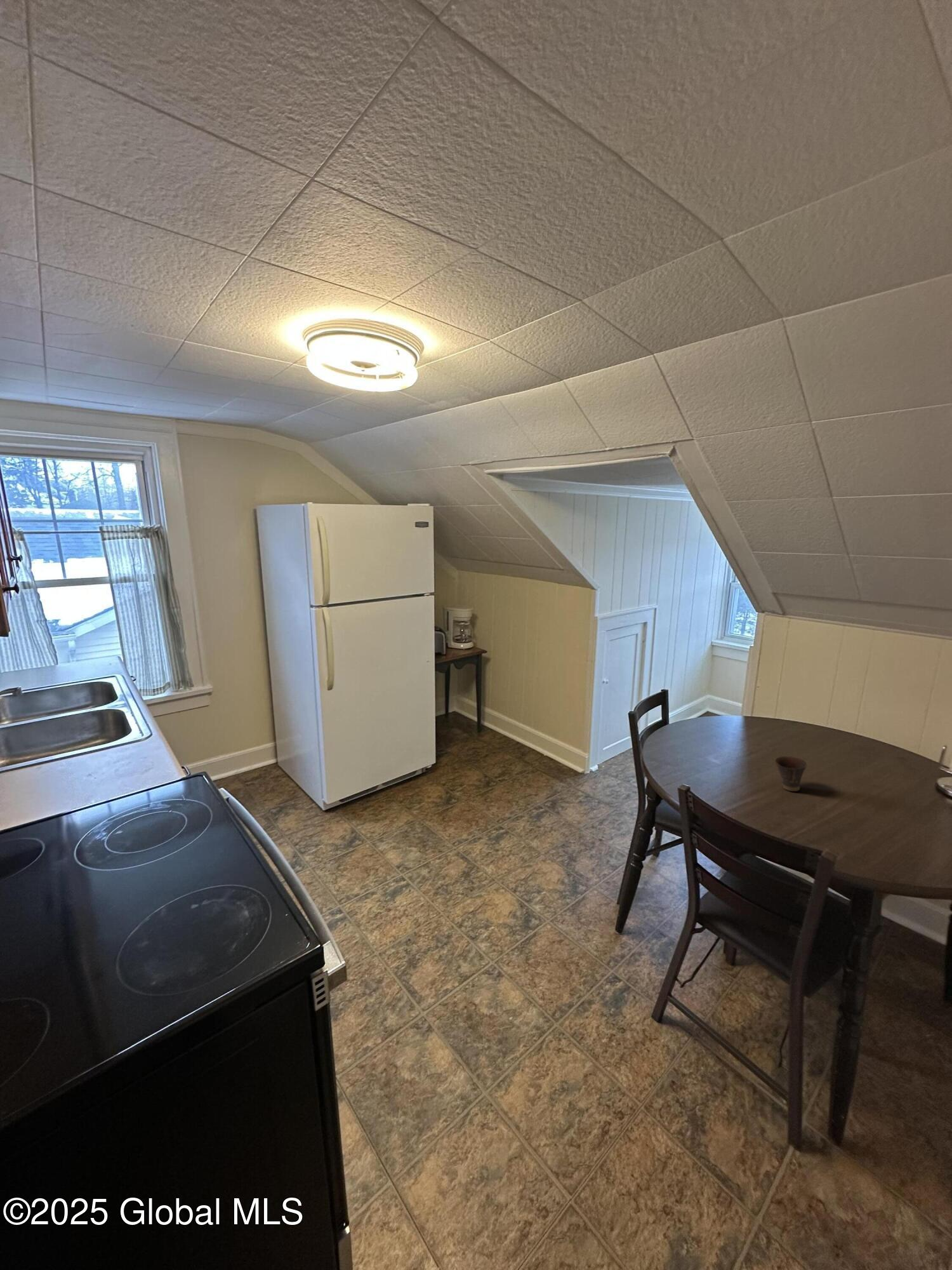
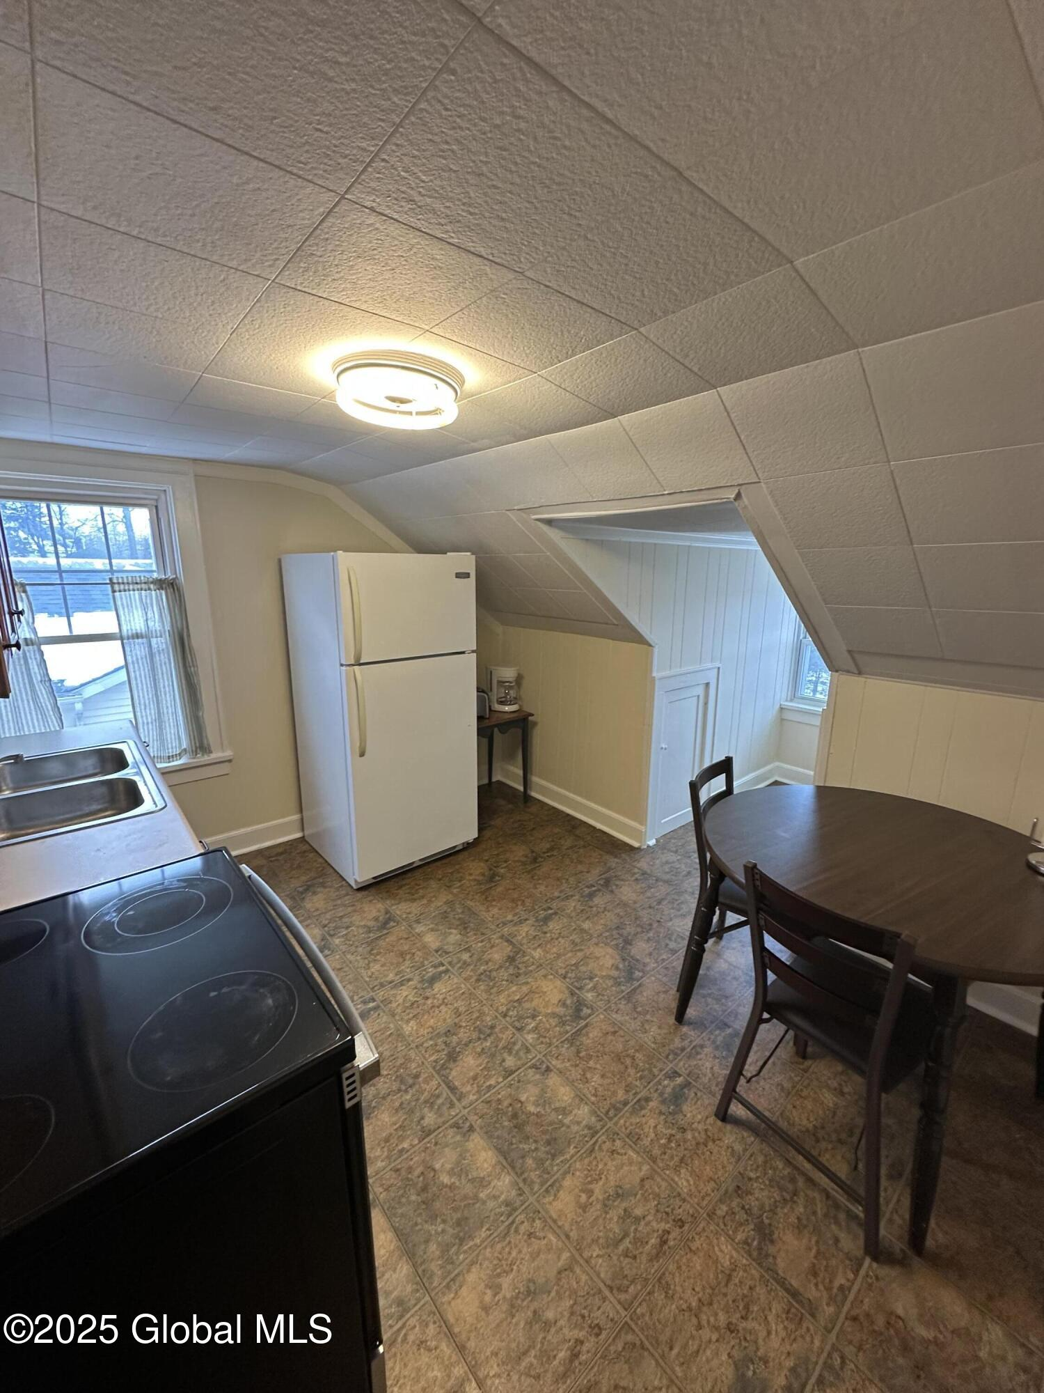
- cup (789, 774)
